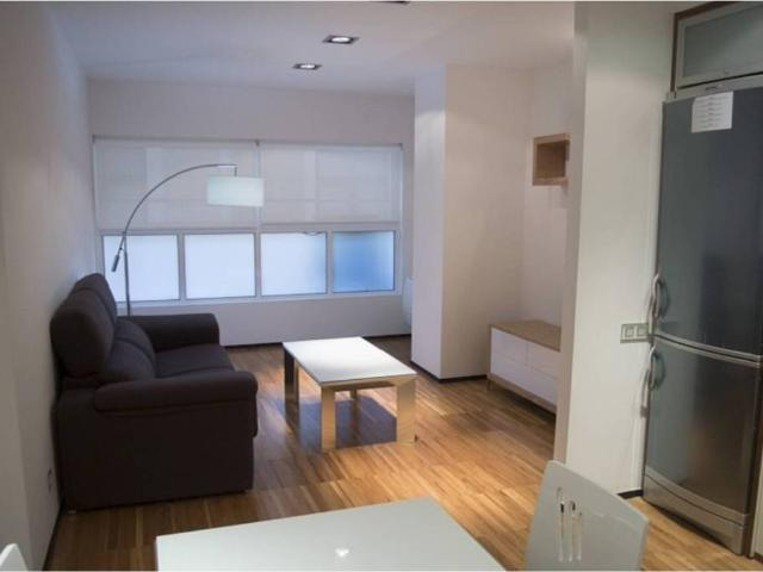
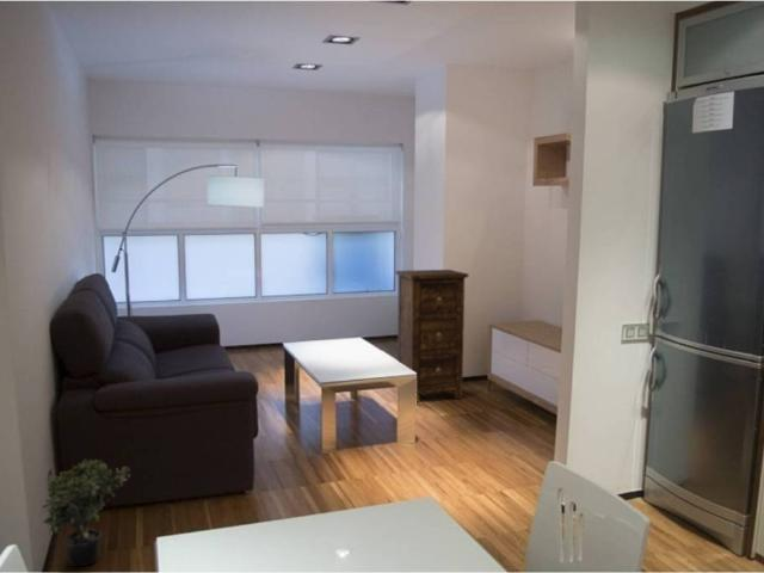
+ cabinet (430, 333)
+ potted plant (87, 509)
